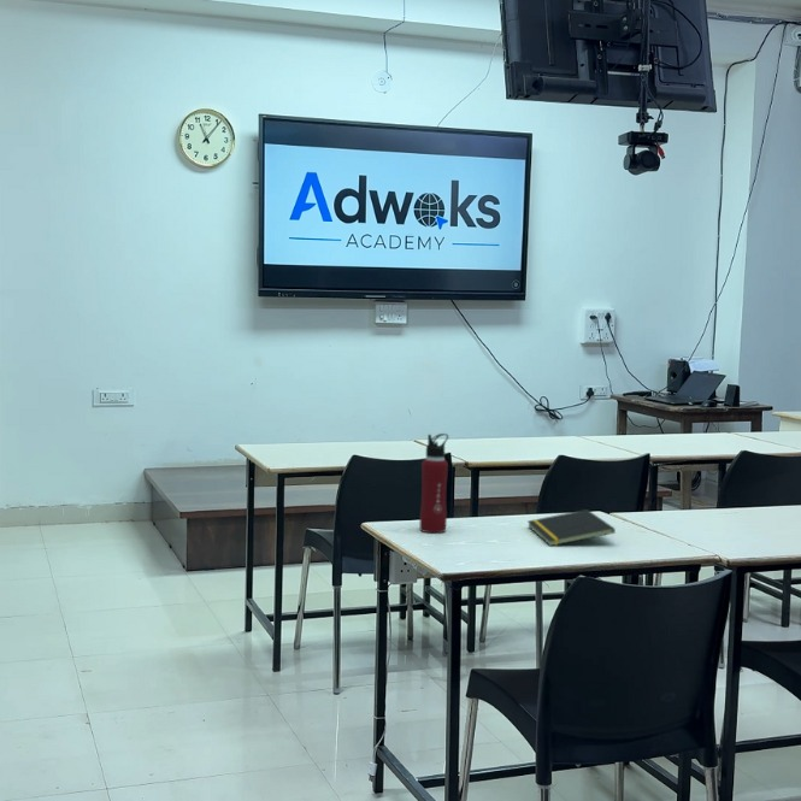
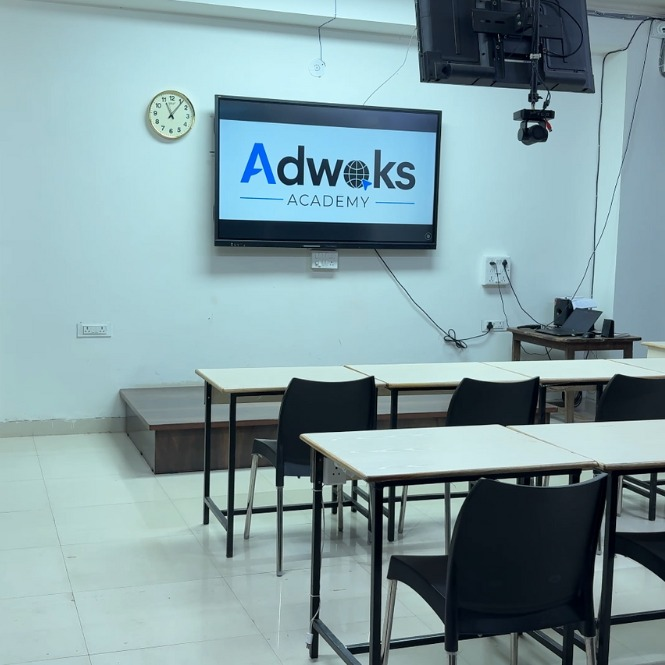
- notepad (569, 526)
- water bottle (434, 482)
